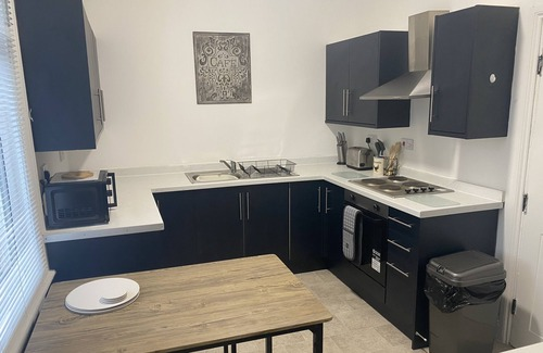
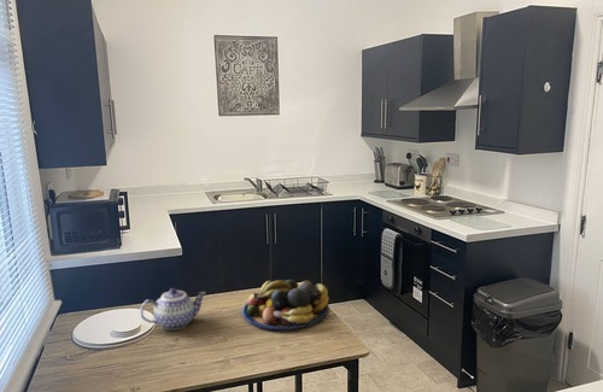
+ fruit bowl (285, 294)
+ teapot (174, 306)
